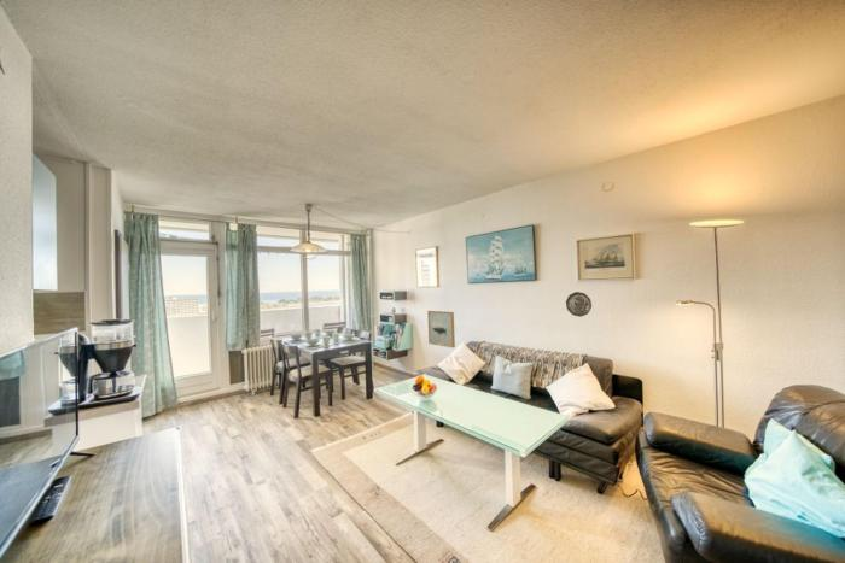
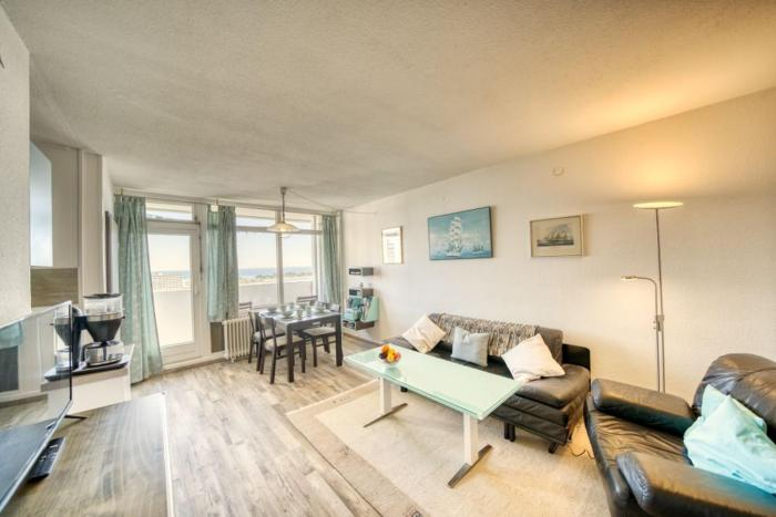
- wall art (441, 328)
- decorative plate (578, 304)
